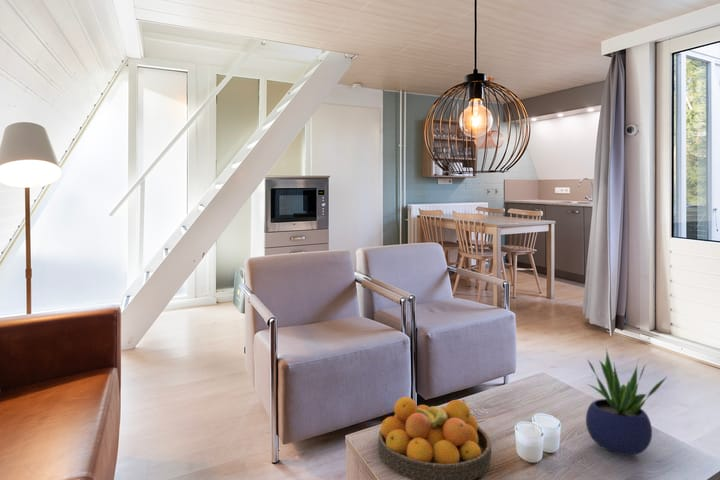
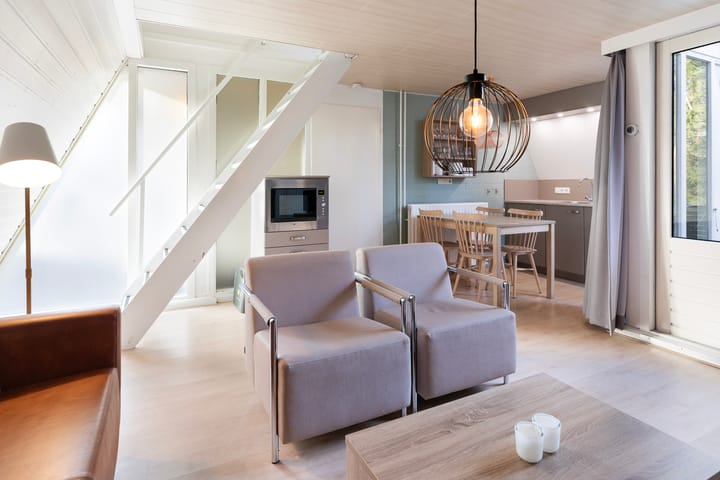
- fruit bowl (433, 428)
- potted plant (624, 402)
